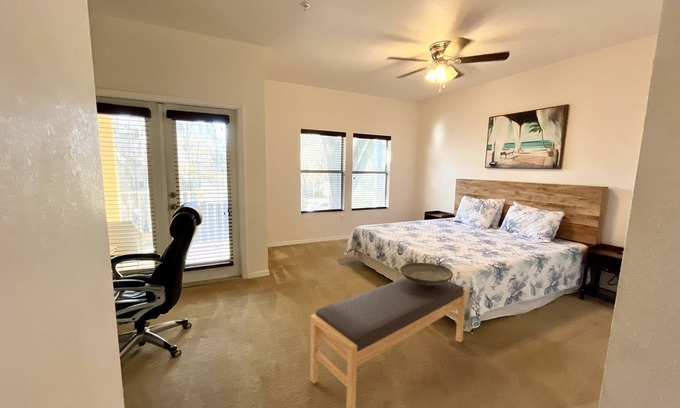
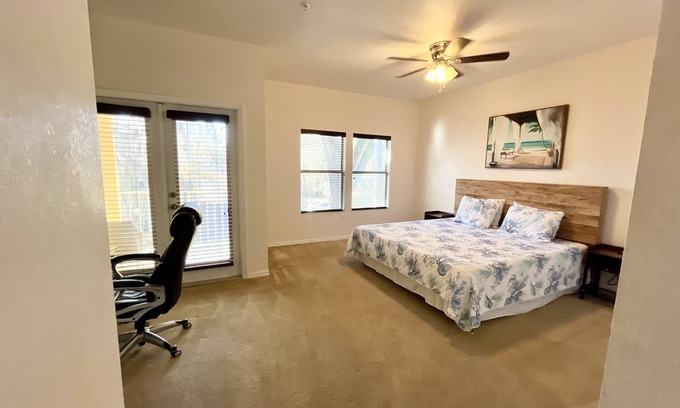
- decorative bowl (425, 276)
- bench (395, 327)
